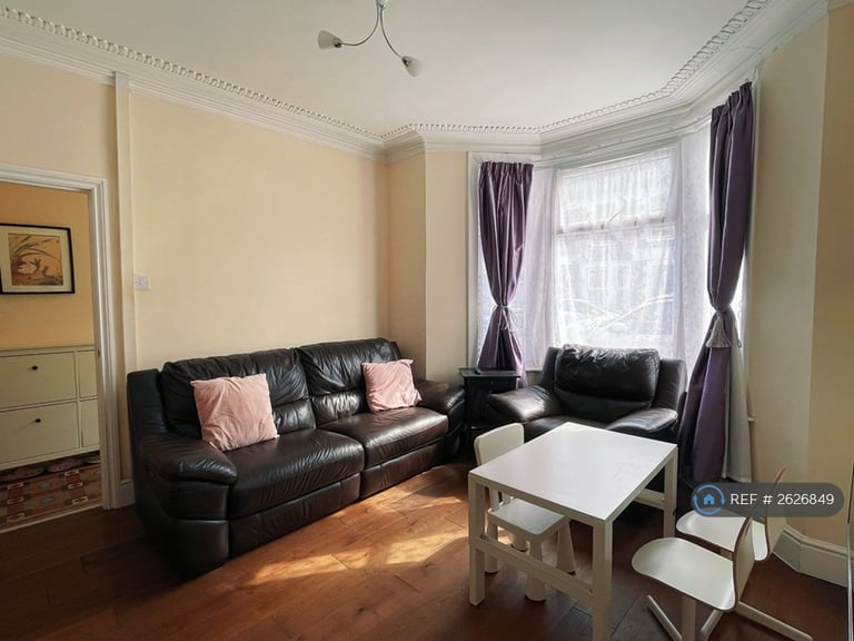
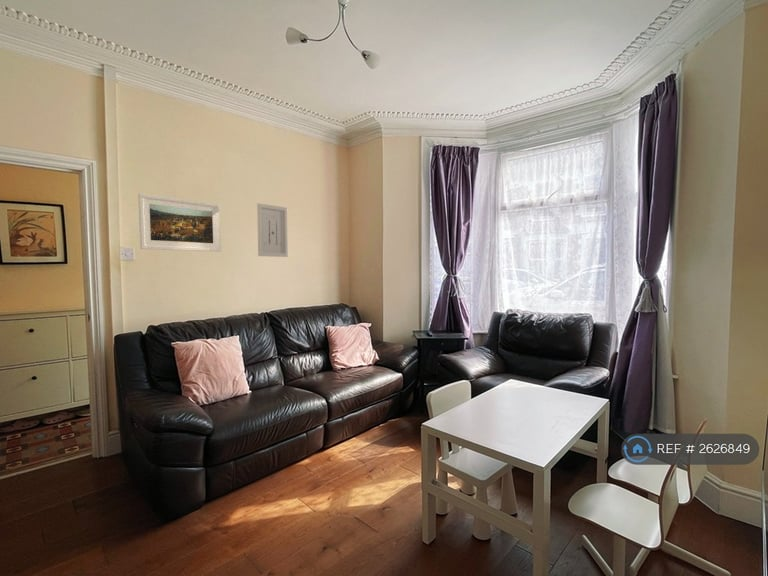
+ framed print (183, 224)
+ wall art (273, 231)
